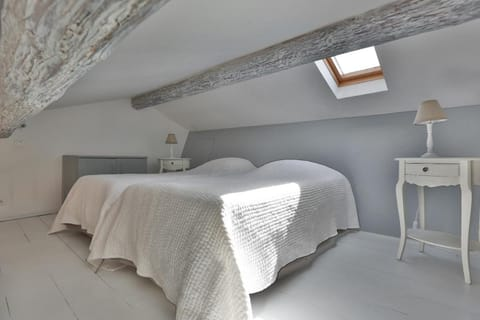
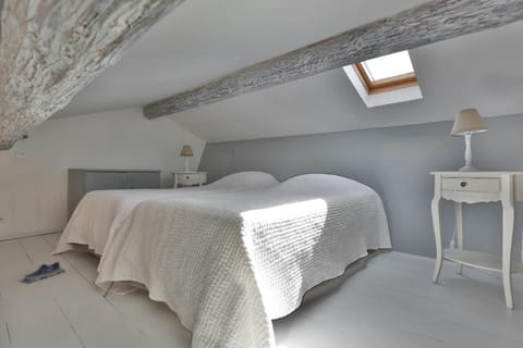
+ shoe (44, 270)
